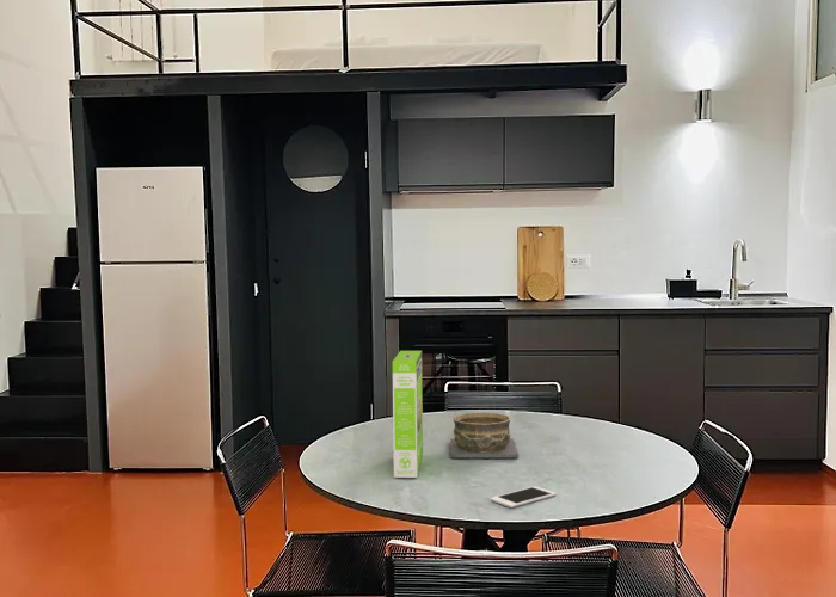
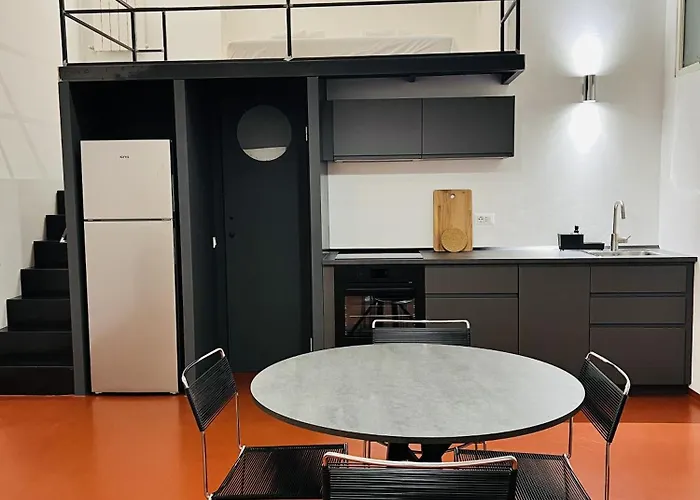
- bowl (482, 433)
- cake mix box (407, 411)
- cell phone (523, 496)
